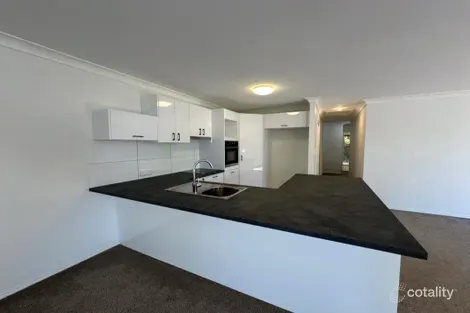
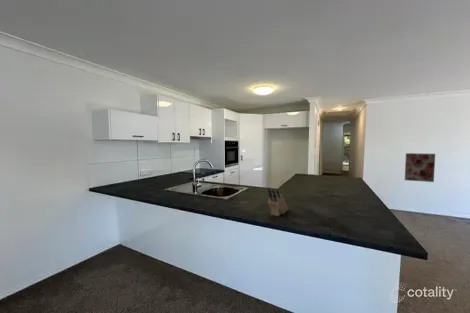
+ knife block (277, 199)
+ wall art (419, 167)
